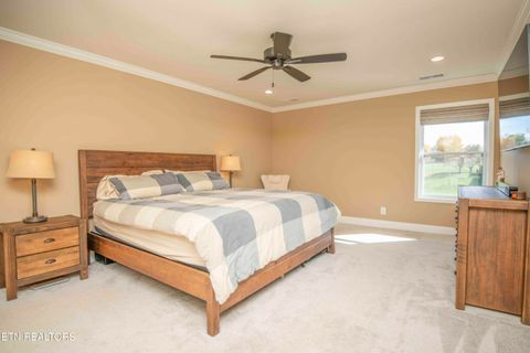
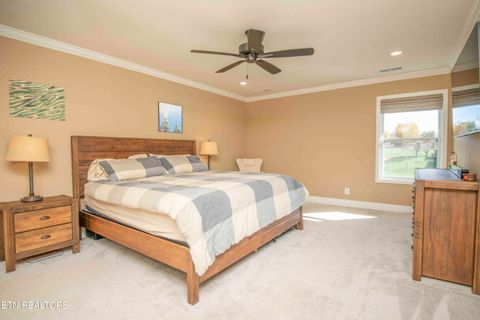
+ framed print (171, 118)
+ wall art (39, 101)
